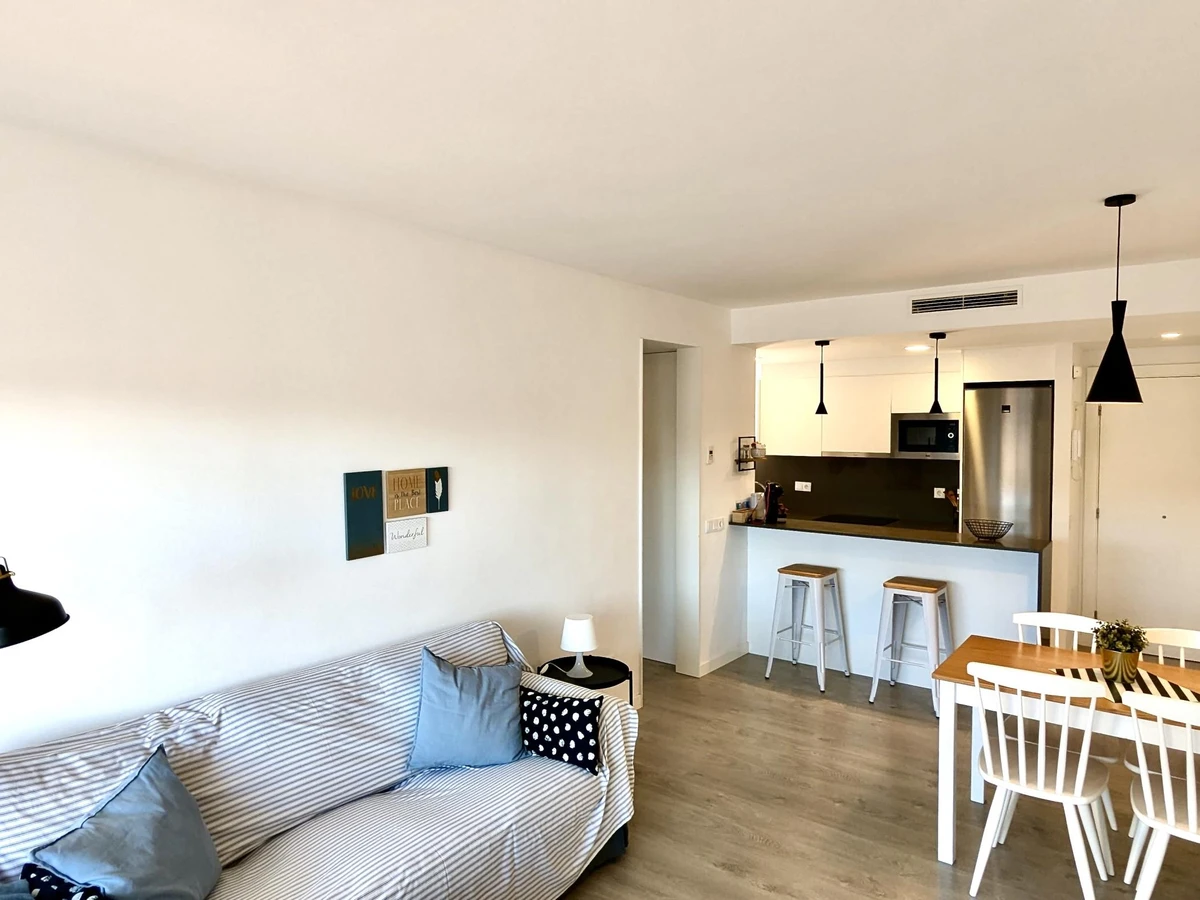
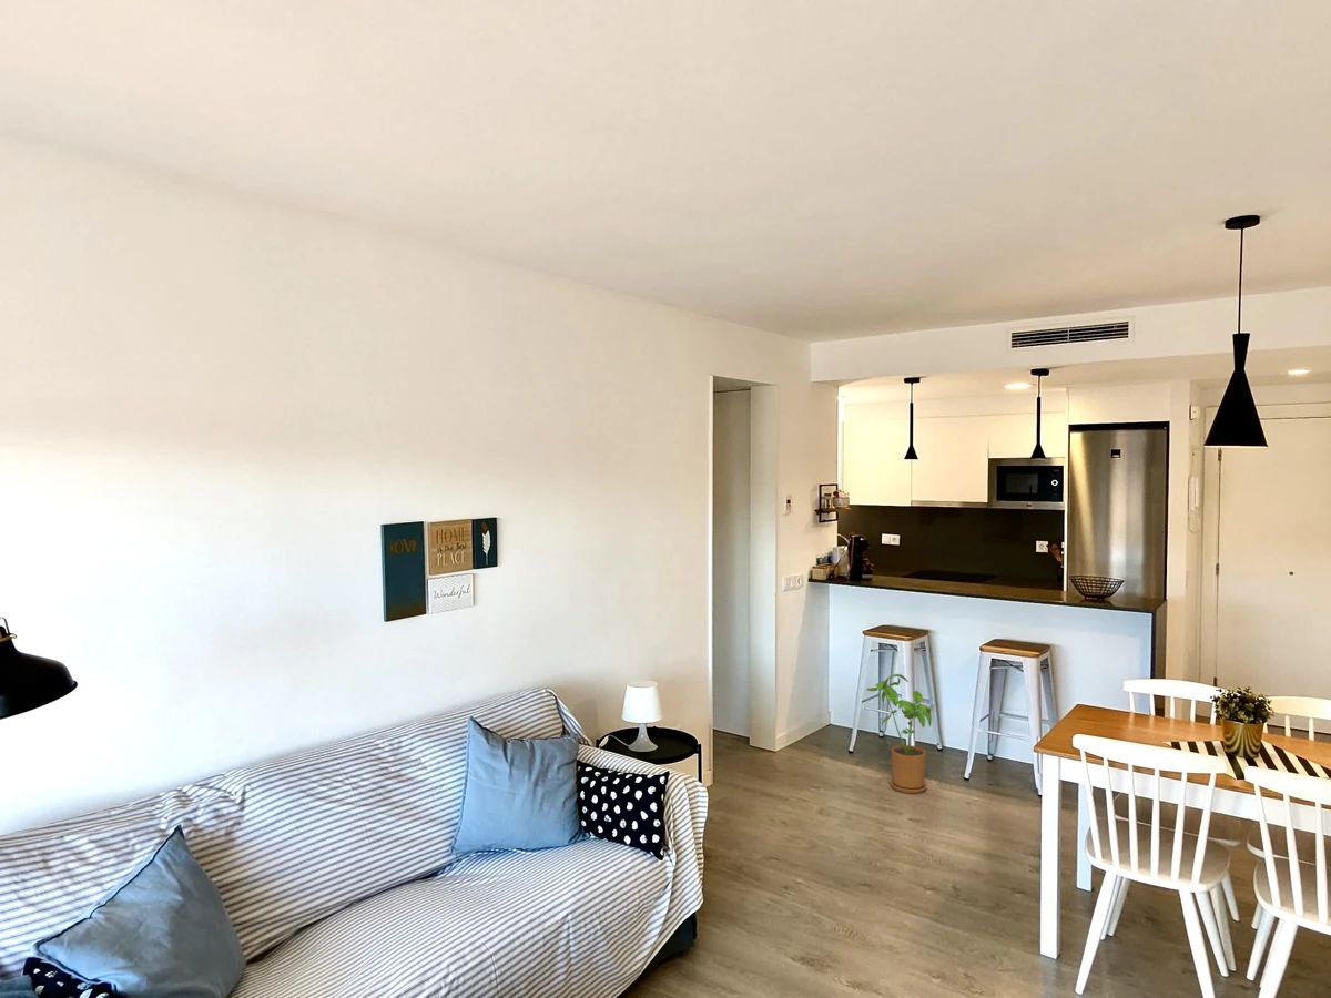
+ house plant (907, 732)
